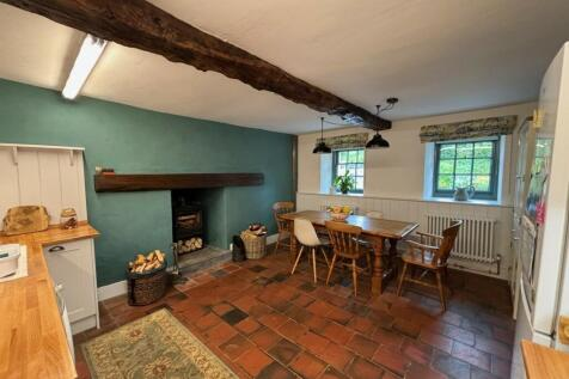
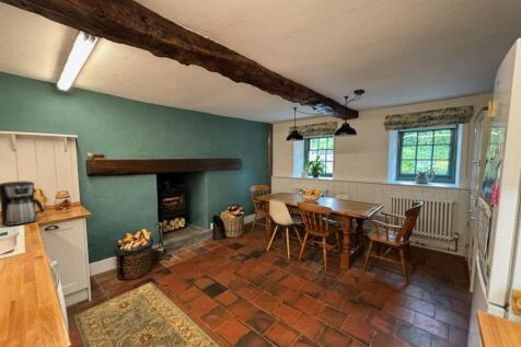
+ coffee maker (22, 200)
